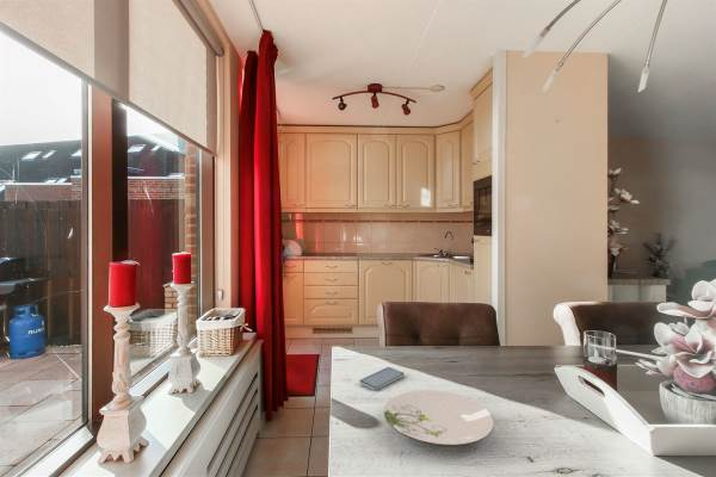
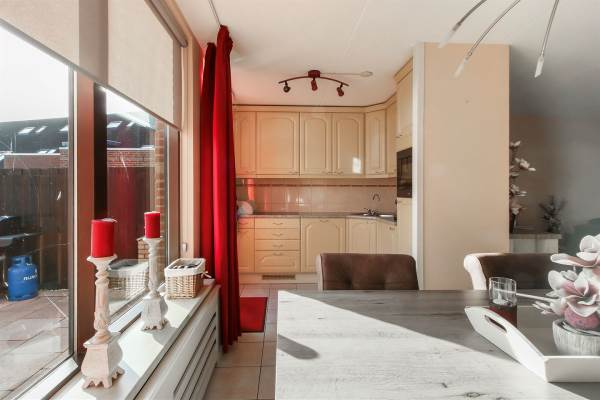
- smartphone (382, 378)
- plate (437, 420)
